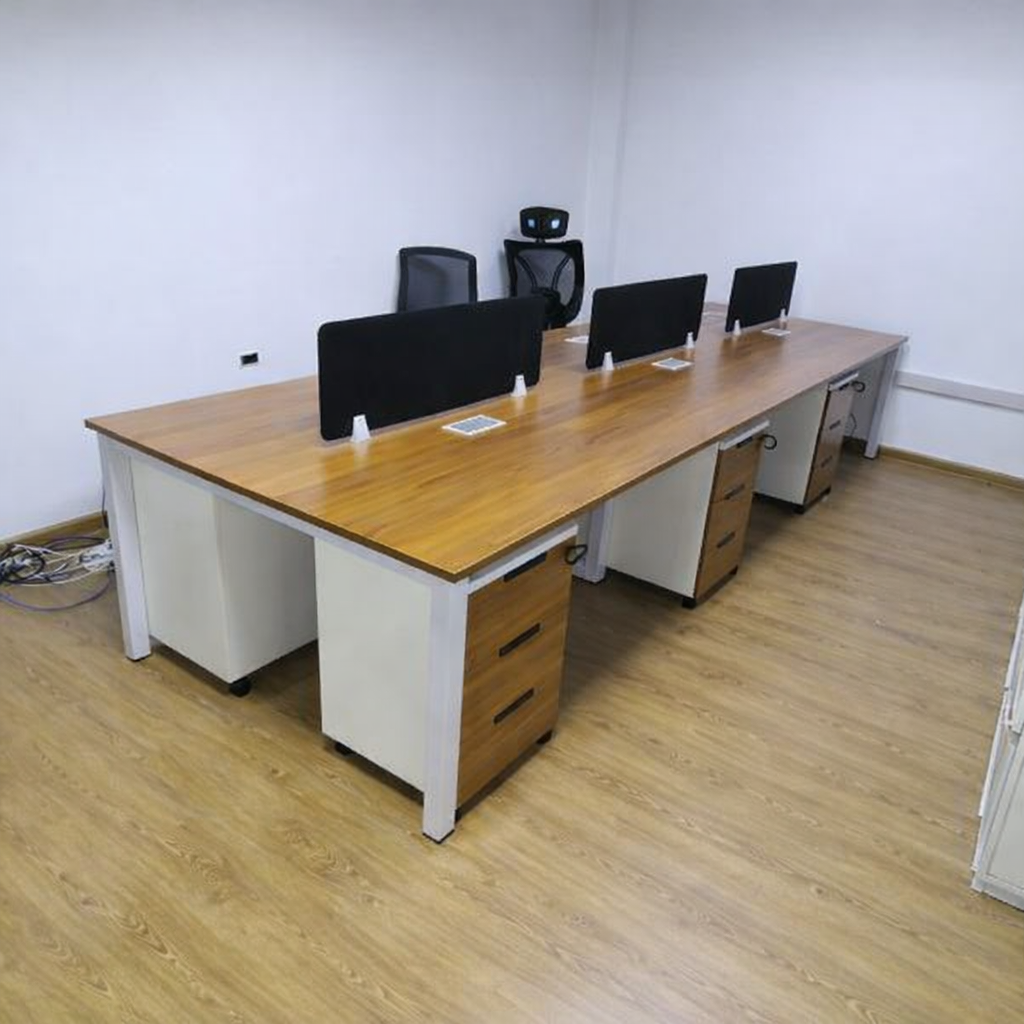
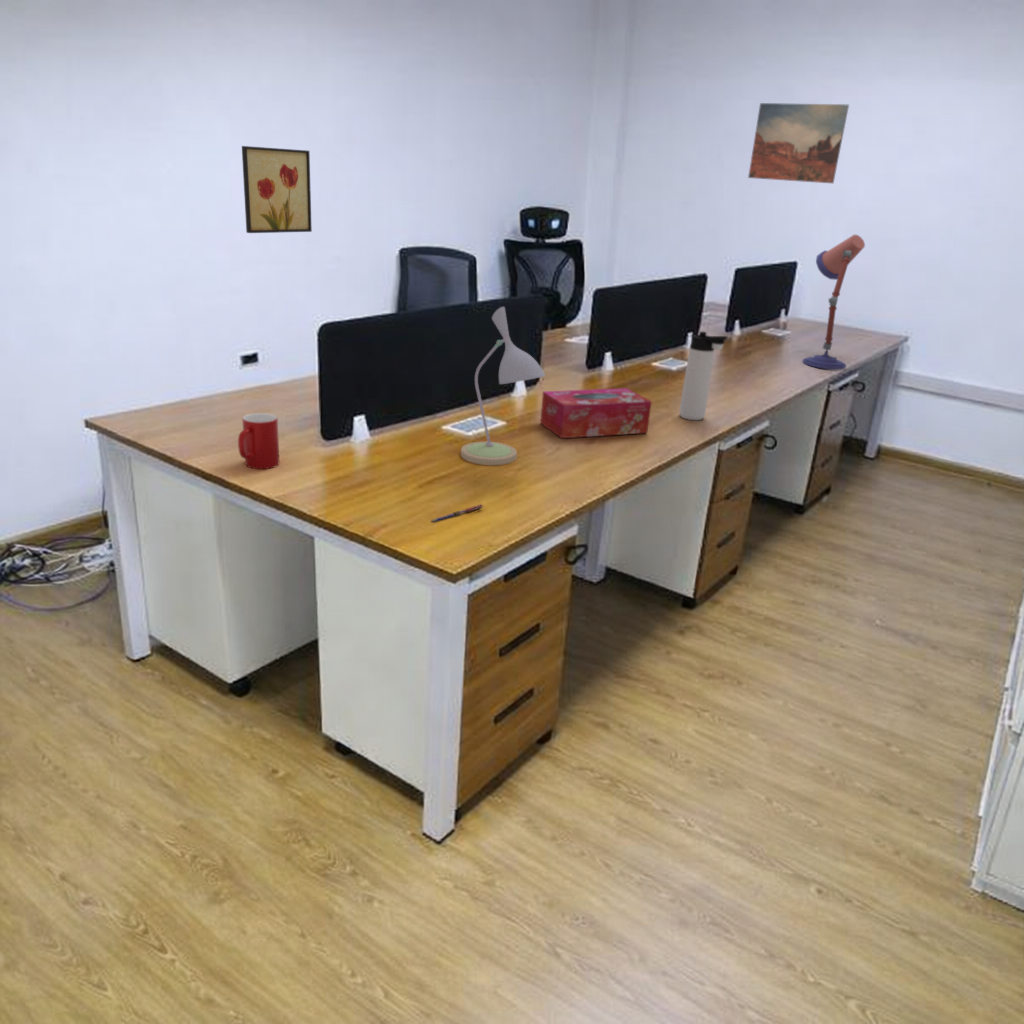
+ desk lamp (504, 383)
+ cup (255, 442)
+ wall art (796, 142)
+ pen (457, 512)
+ thermos bottle (703, 376)
+ desk lamp (832, 300)
+ tissue box (595, 412)
+ wall art (277, 190)
